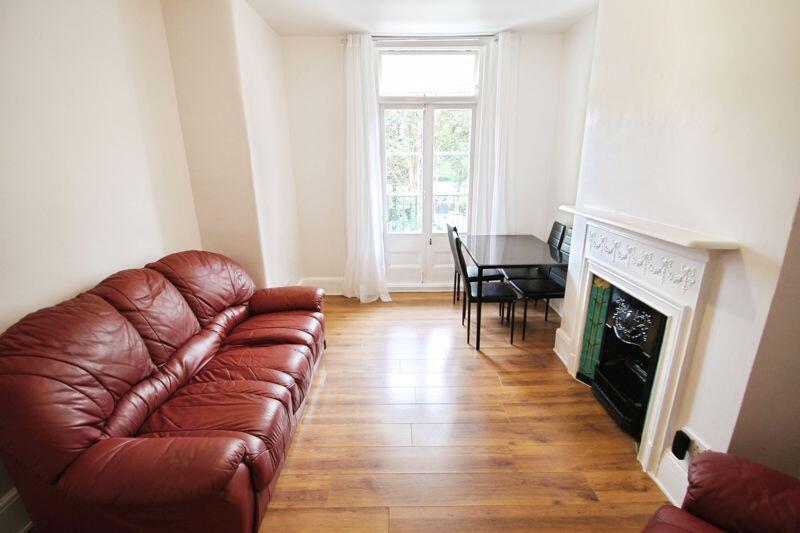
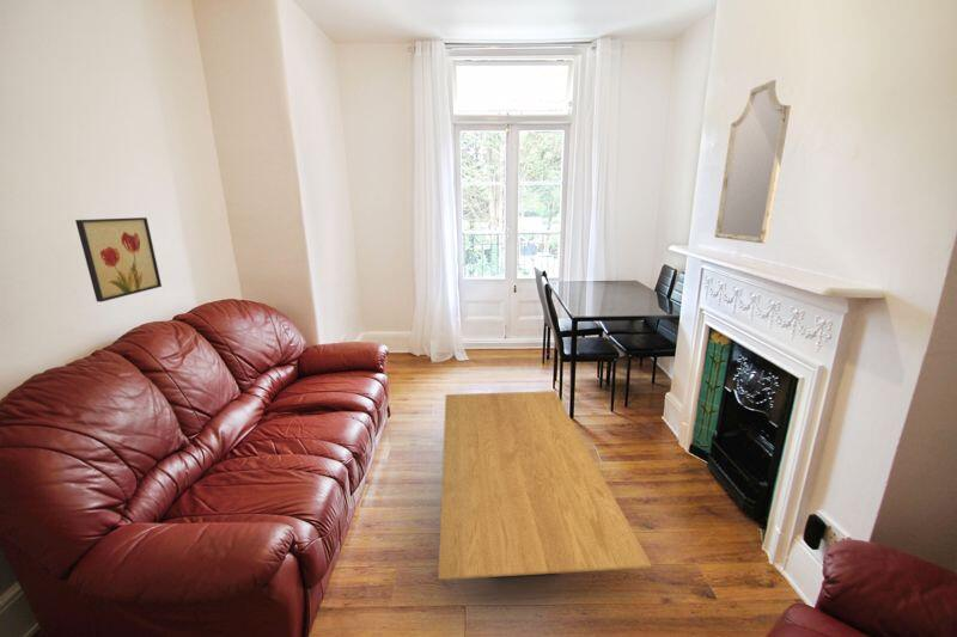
+ home mirror (749, 166)
+ coffee table (516, 488)
+ wall art (121, 257)
